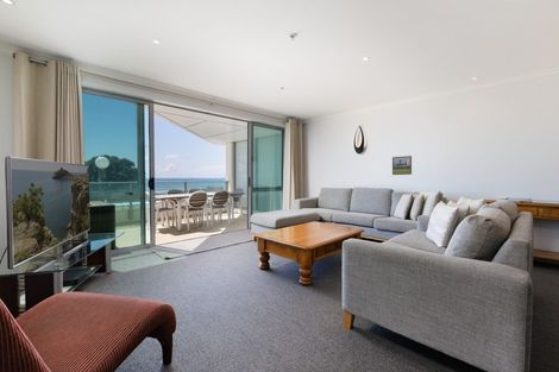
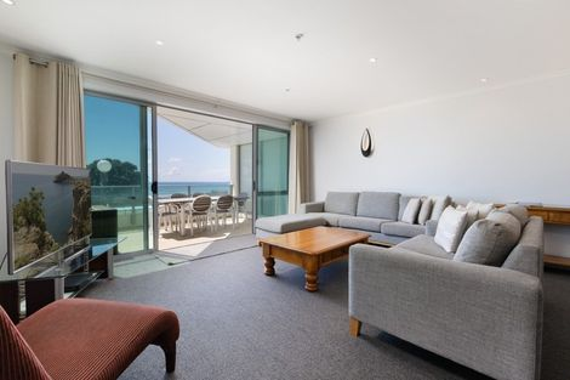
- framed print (401, 165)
